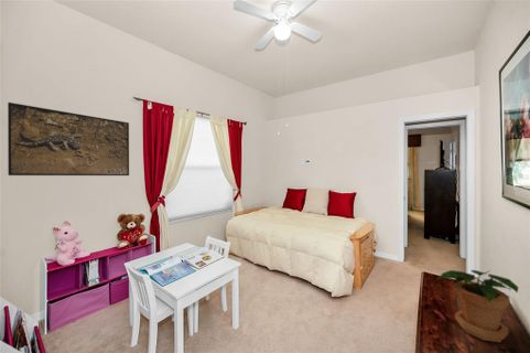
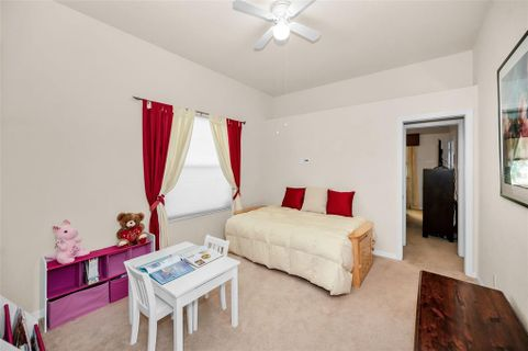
- potted plant (473, 298)
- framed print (77, 145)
